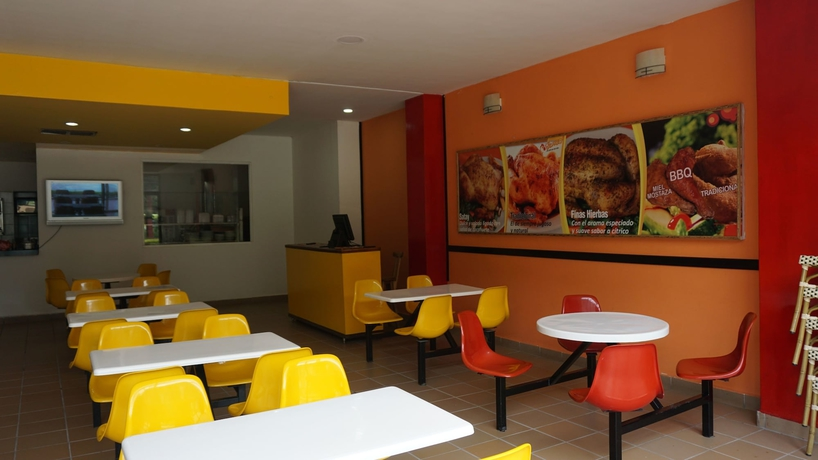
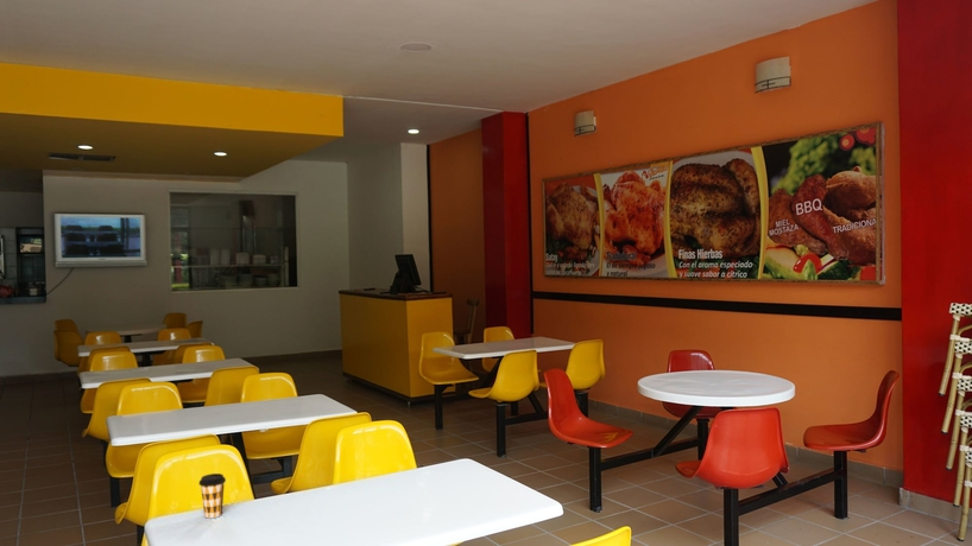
+ coffee cup (213, 495)
